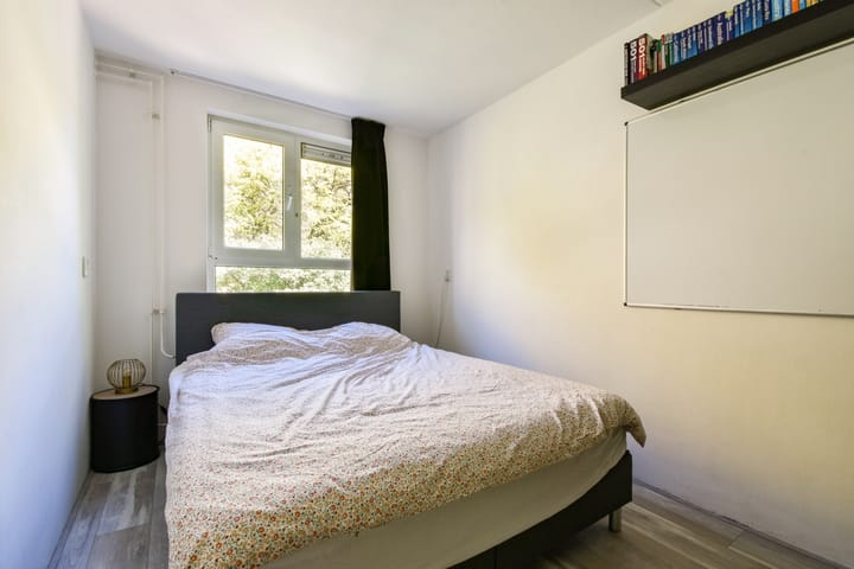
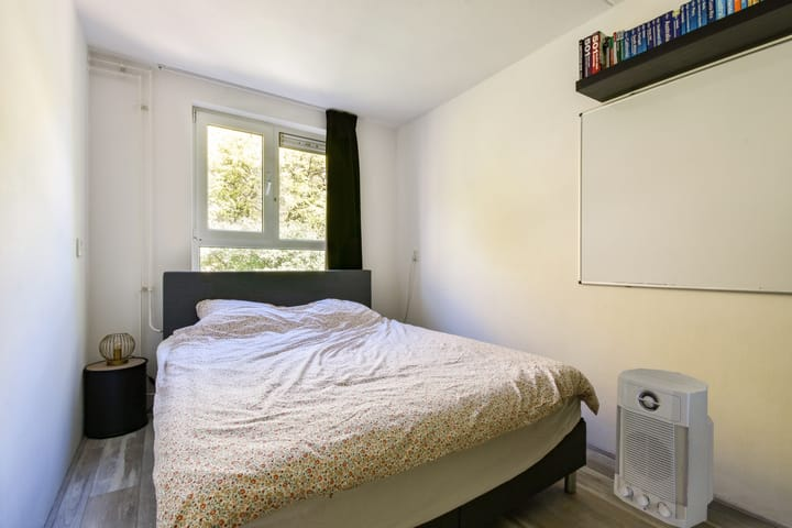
+ air purifier (662, 438)
